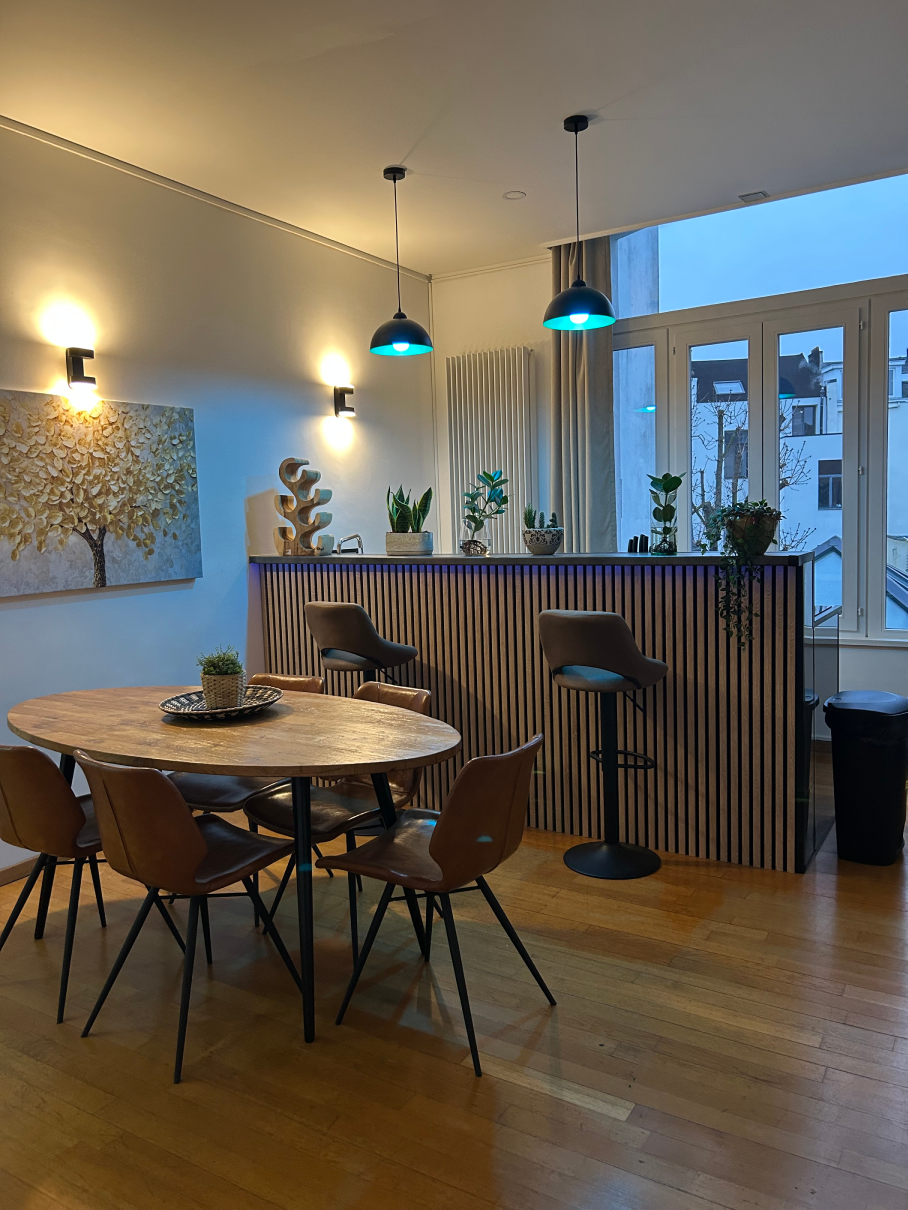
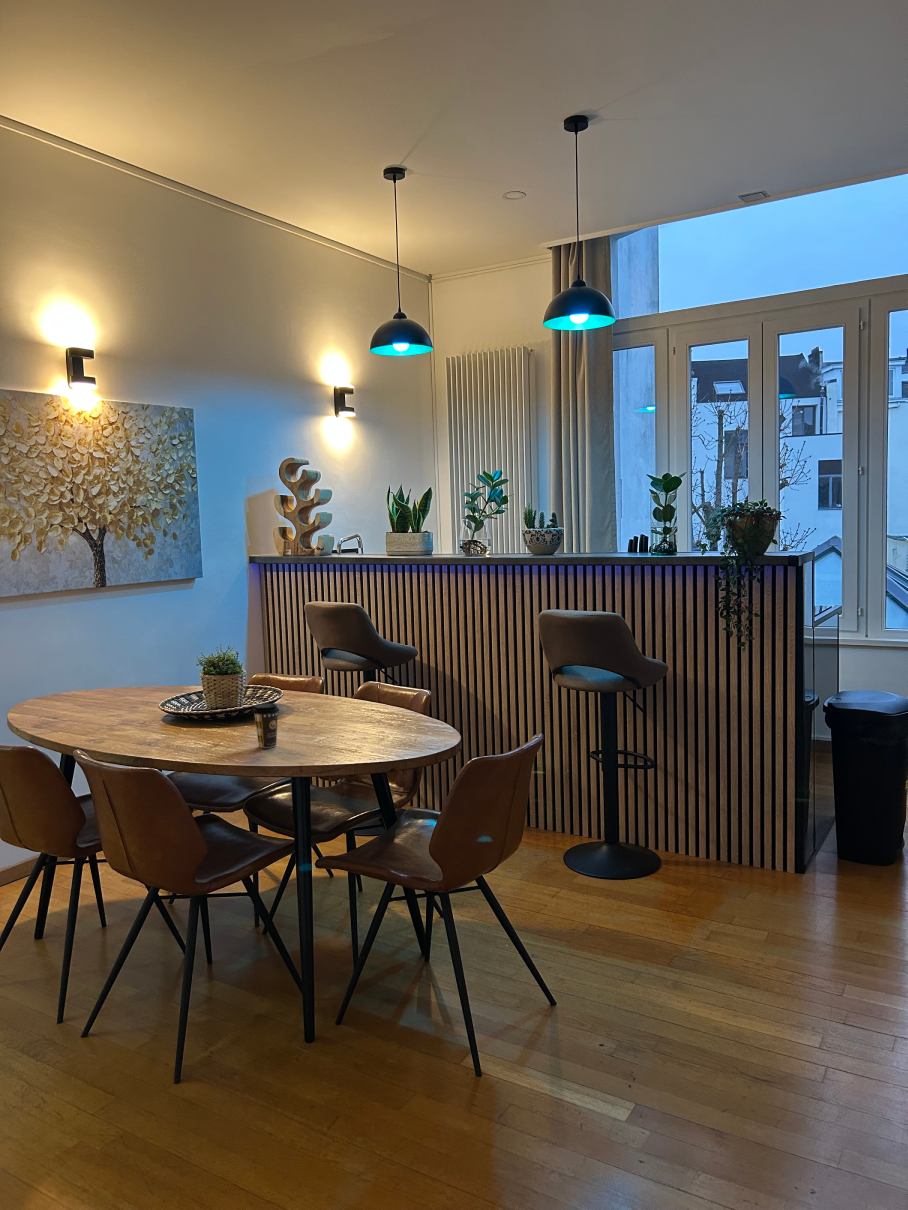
+ coffee cup (266, 725)
